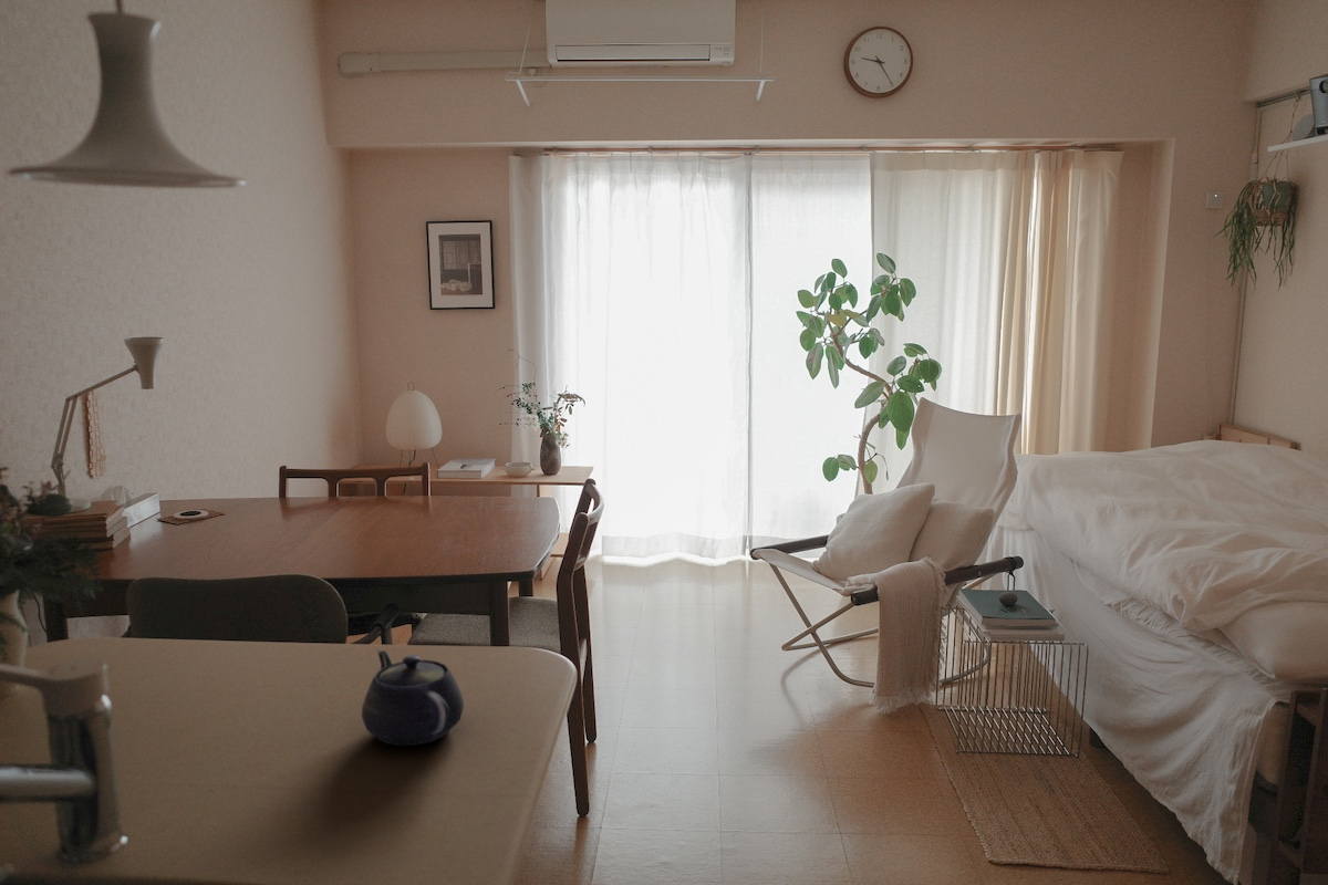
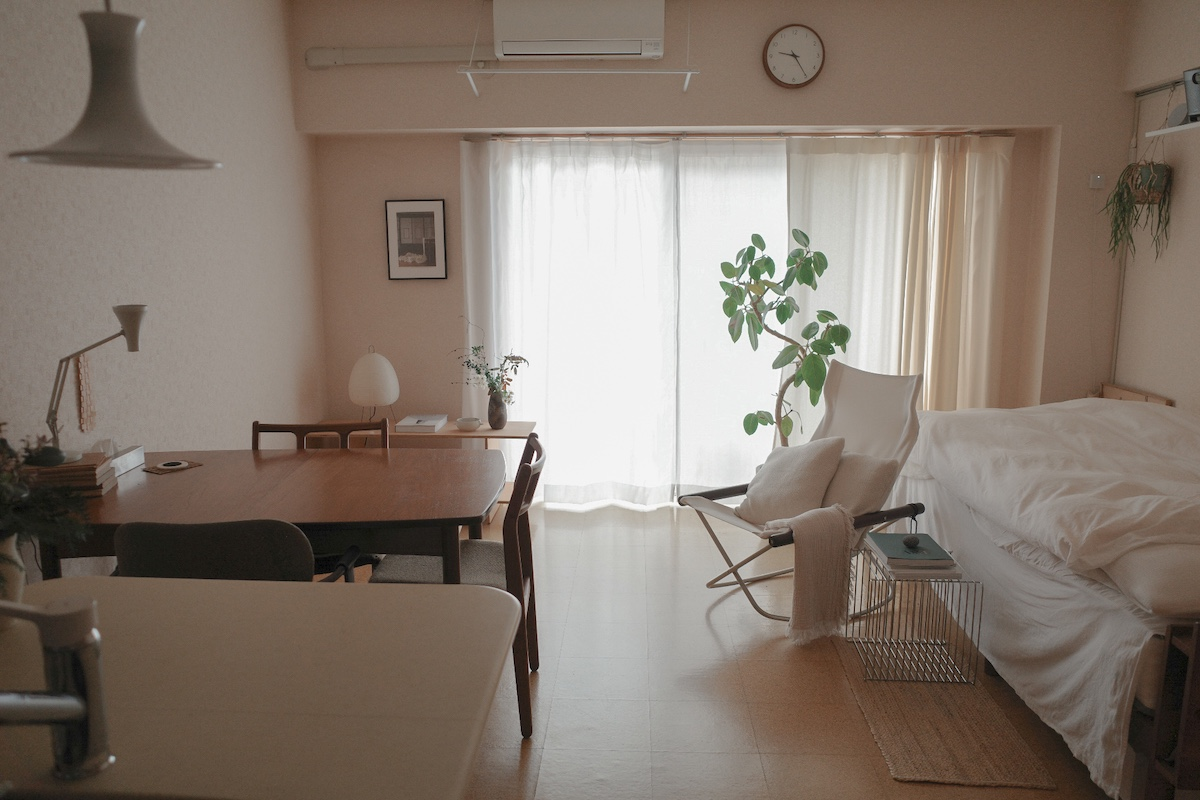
- teapot (411, 693)
